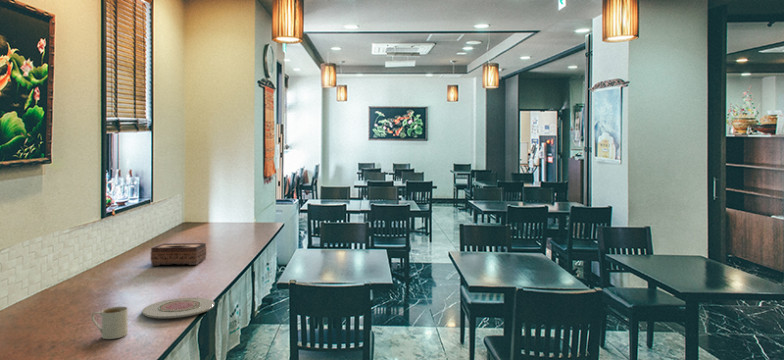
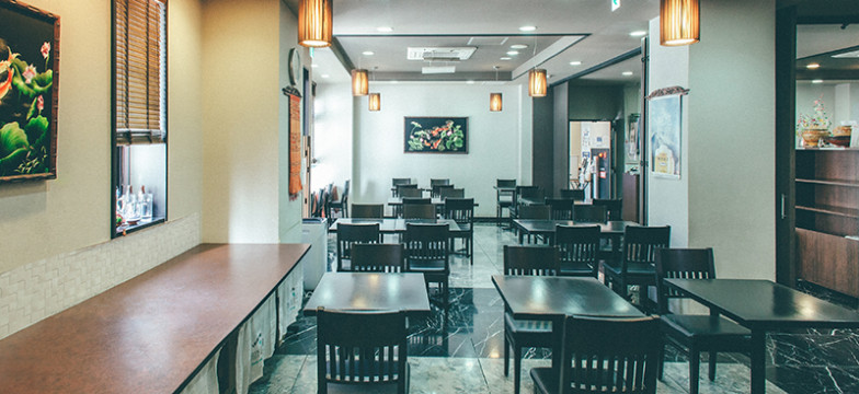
- plate (179, 306)
- mug (109, 322)
- tissue box (179, 253)
